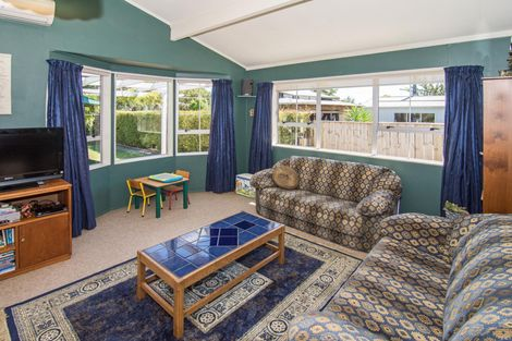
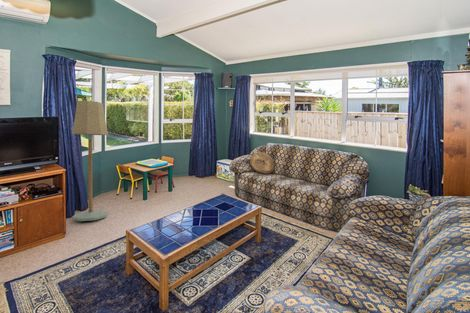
+ floor lamp (90, 160)
